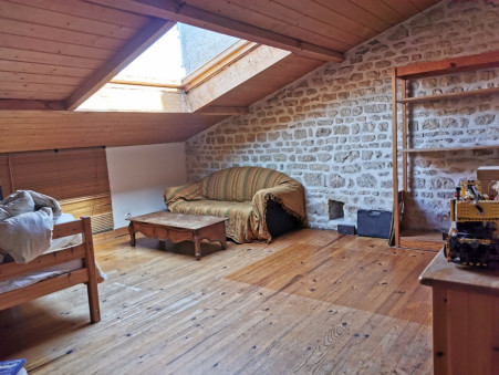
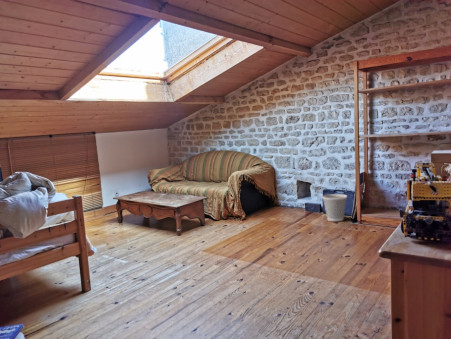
+ wastebasket (335, 207)
